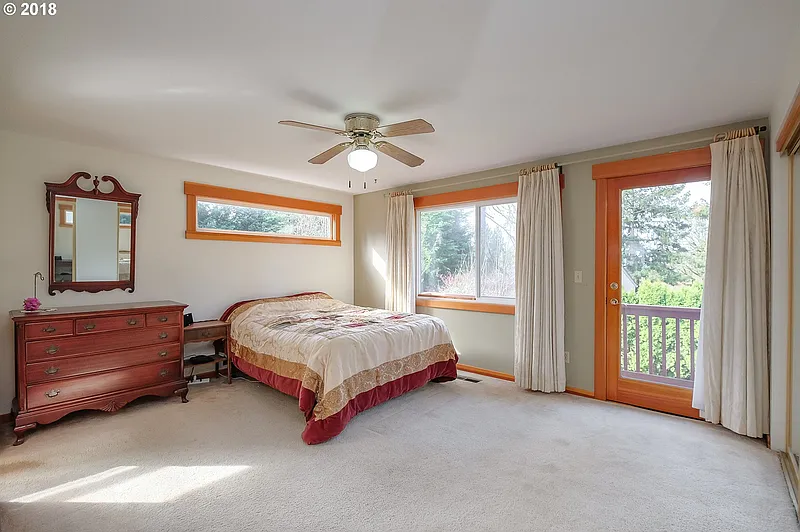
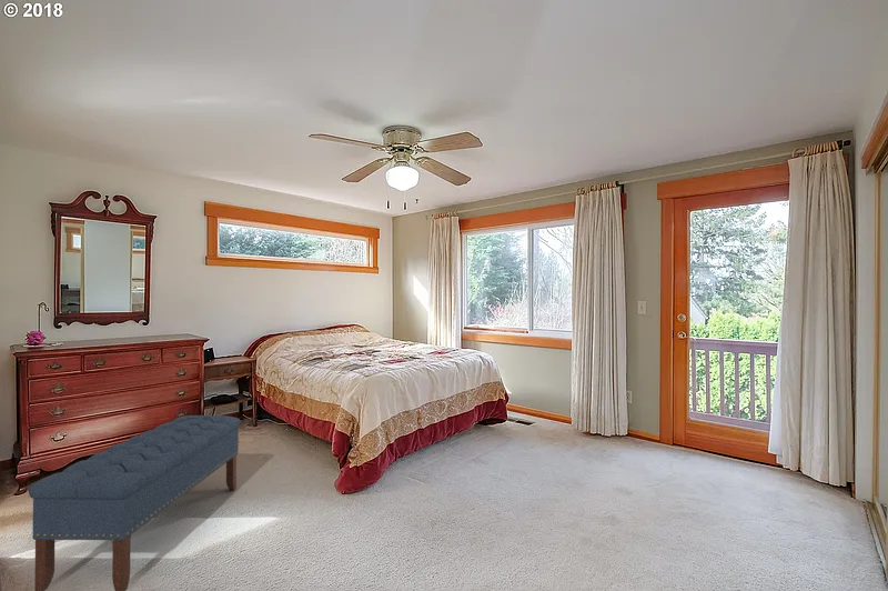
+ bench (157, 483)
